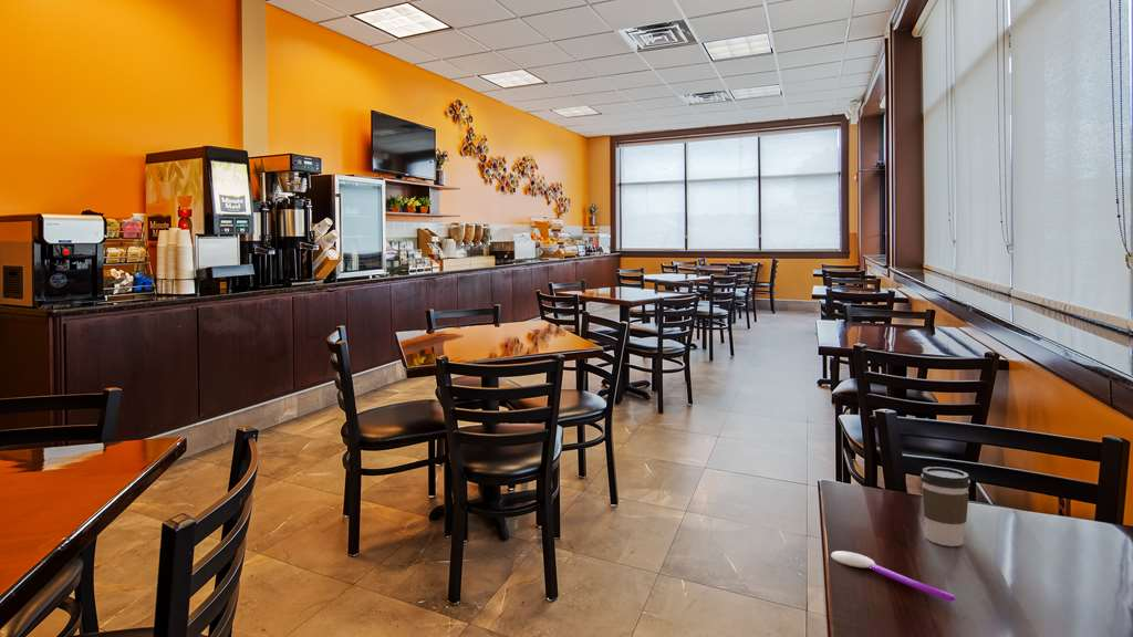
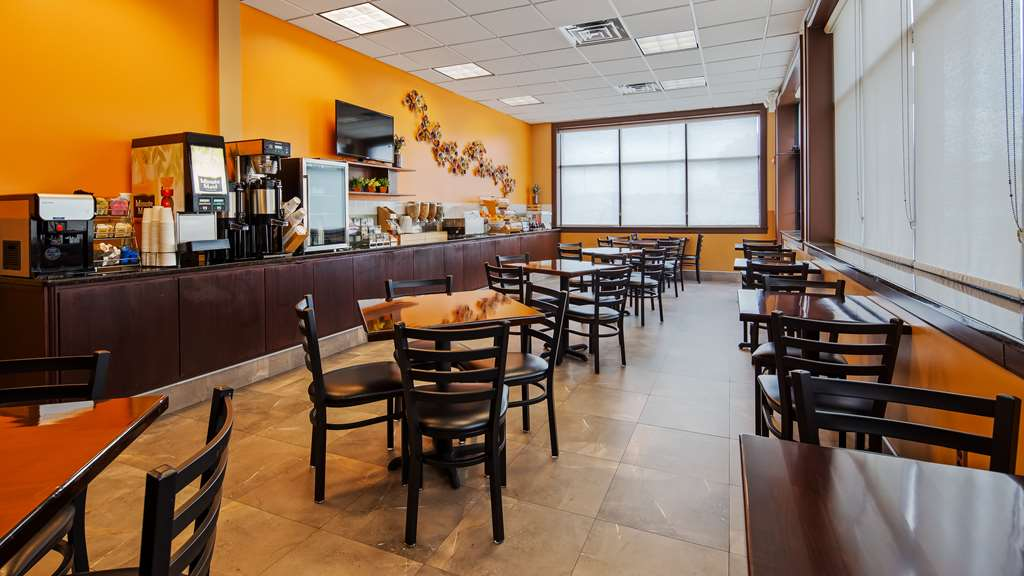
- spoon (886, 571)
- coffee cup (944, 505)
